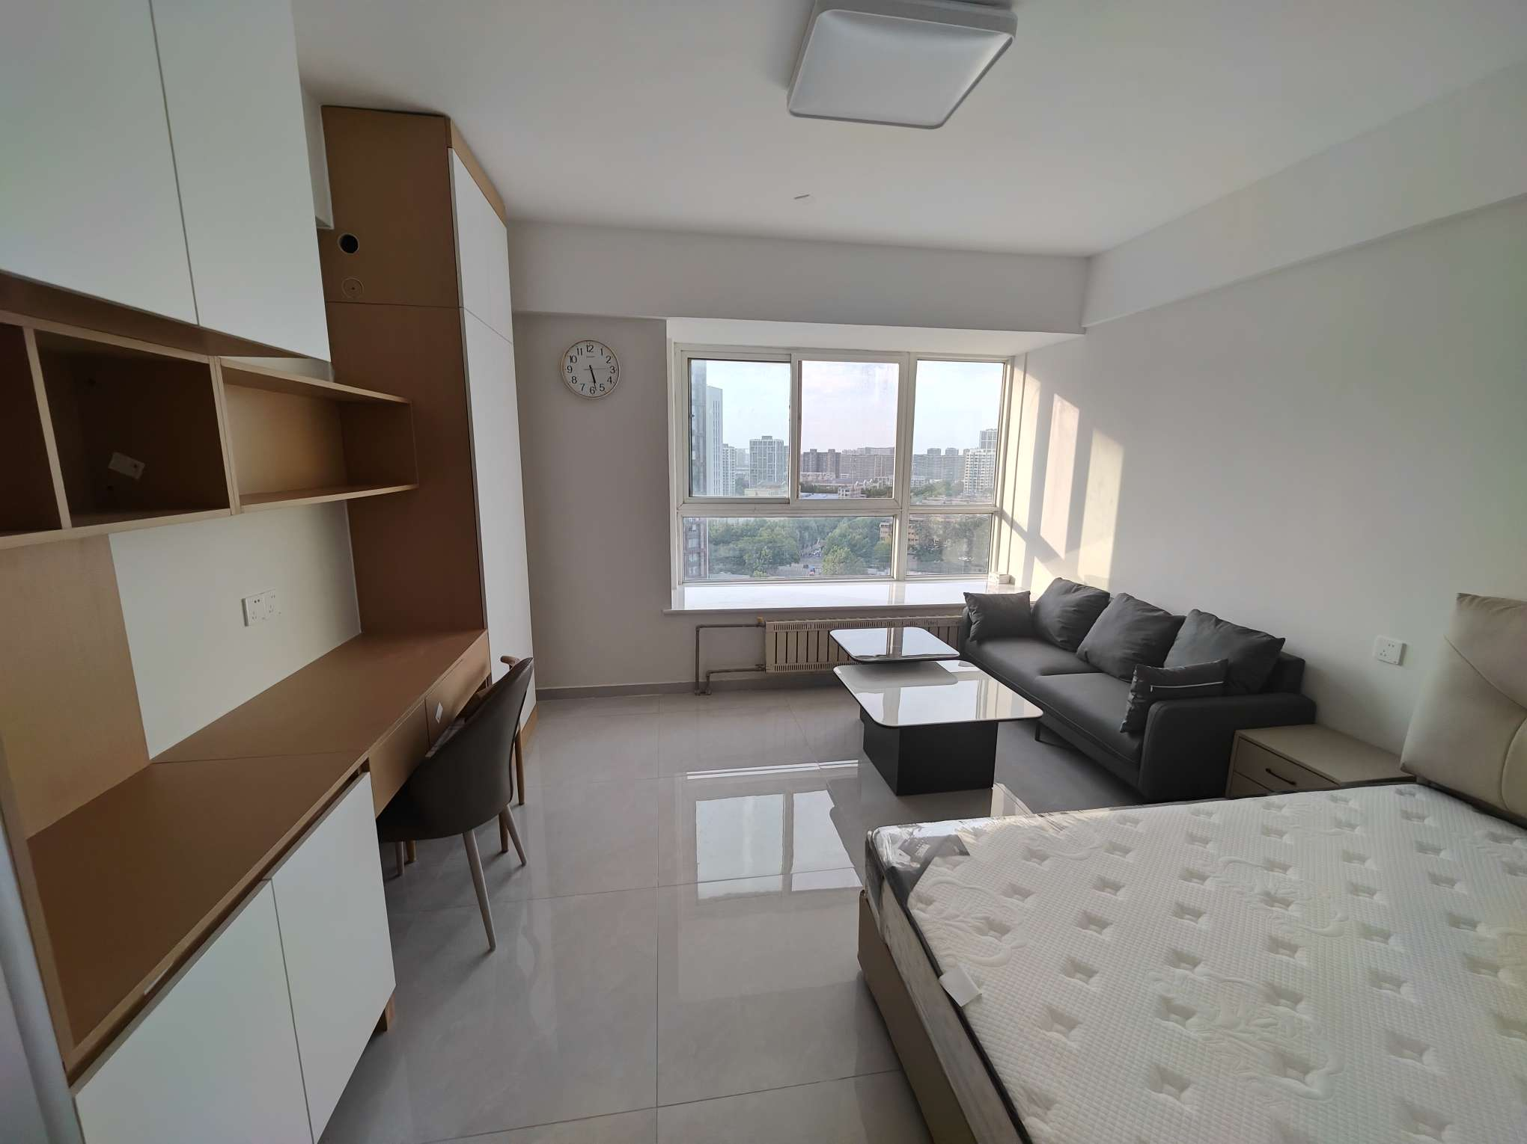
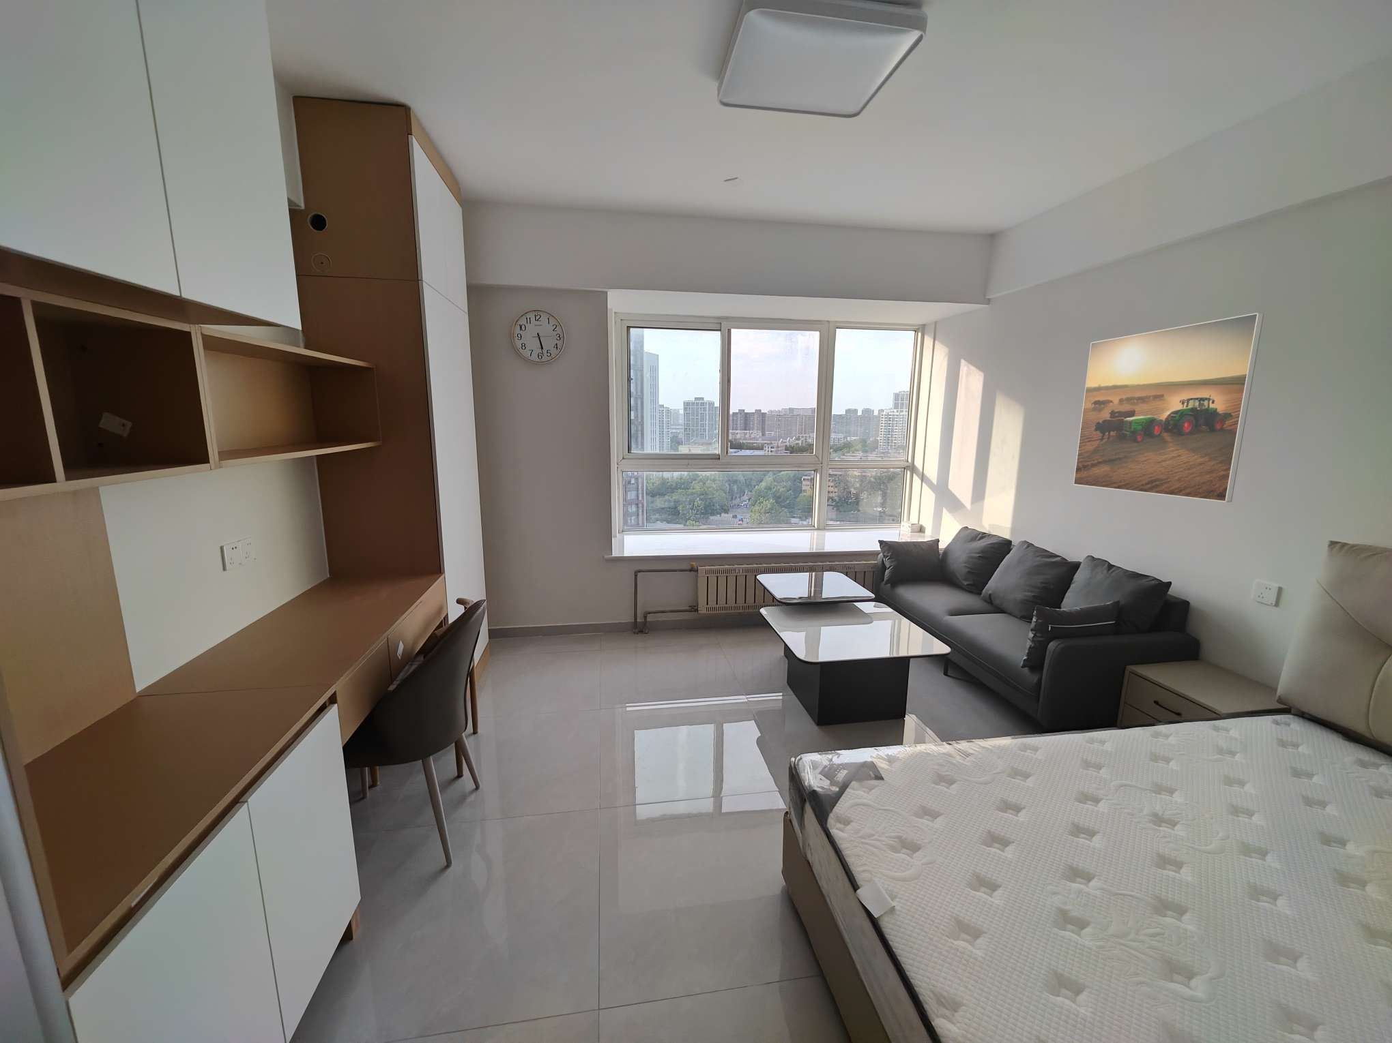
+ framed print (1152, 412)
